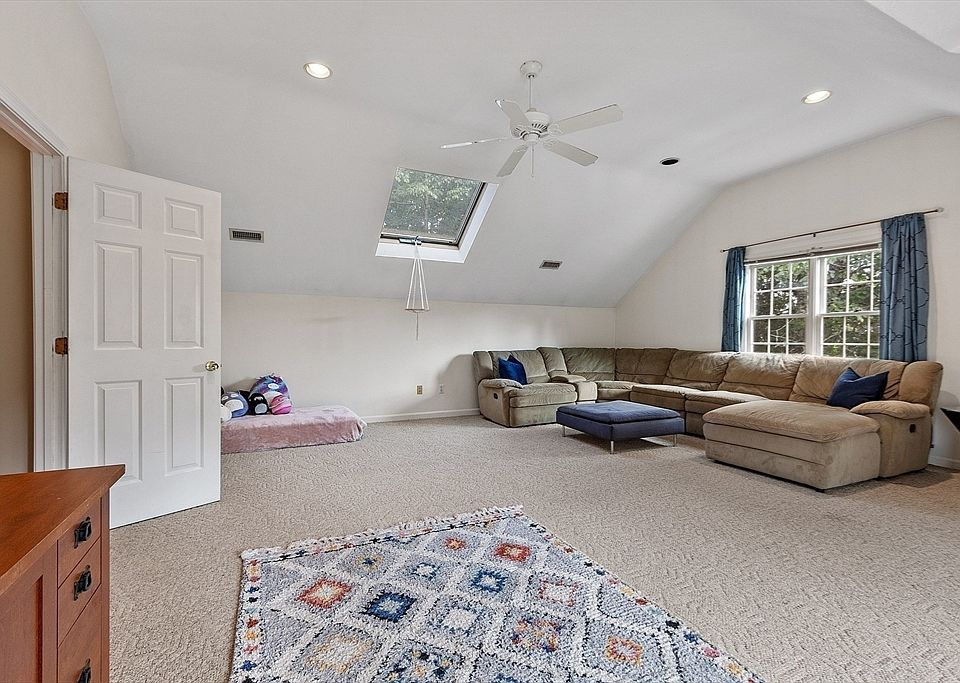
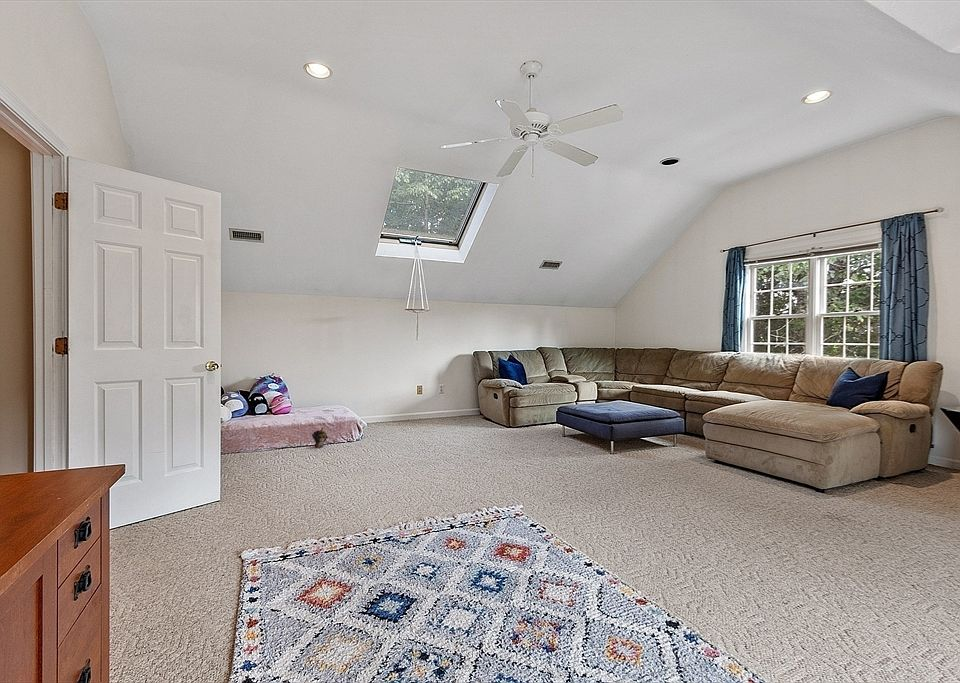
+ plush toy (320, 436)
